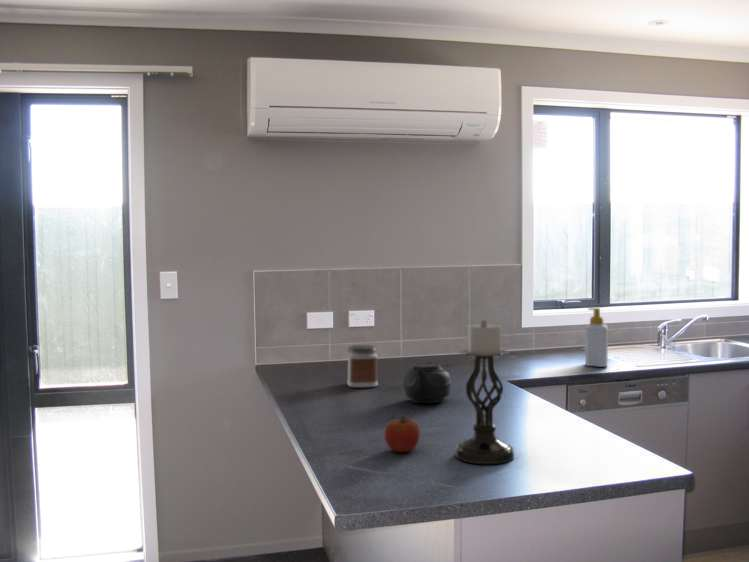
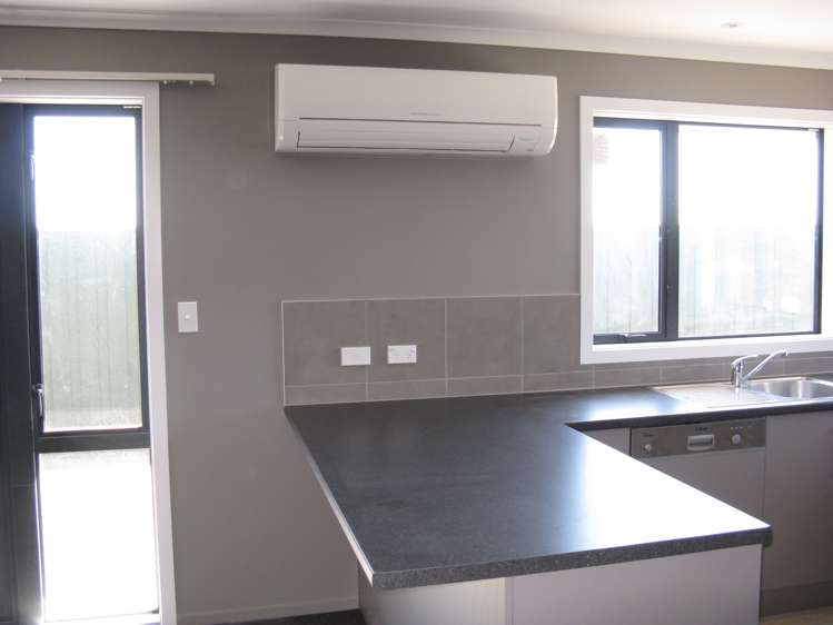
- fruit (402, 431)
- teapot (426, 384)
- candle holder (484, 388)
- soap bottle (596, 336)
- jar (362, 365)
